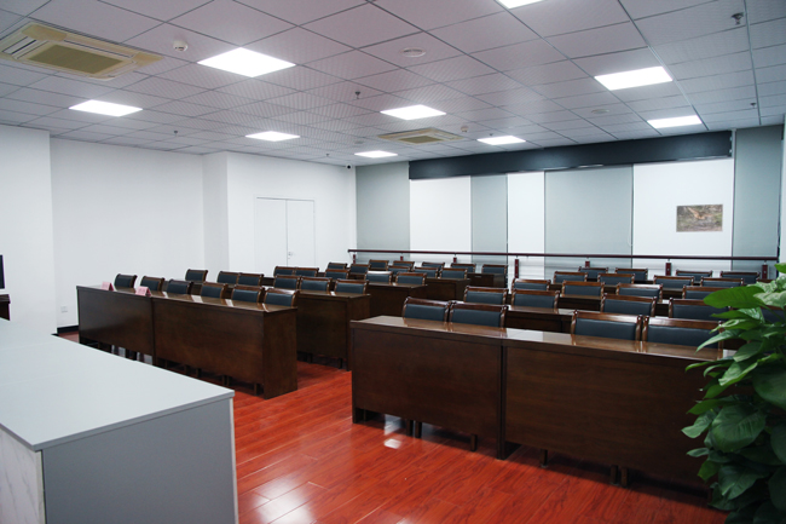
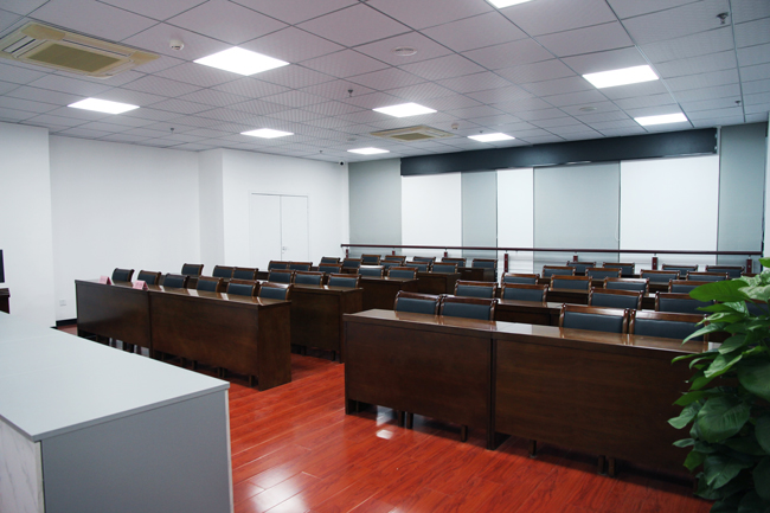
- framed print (699, 218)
